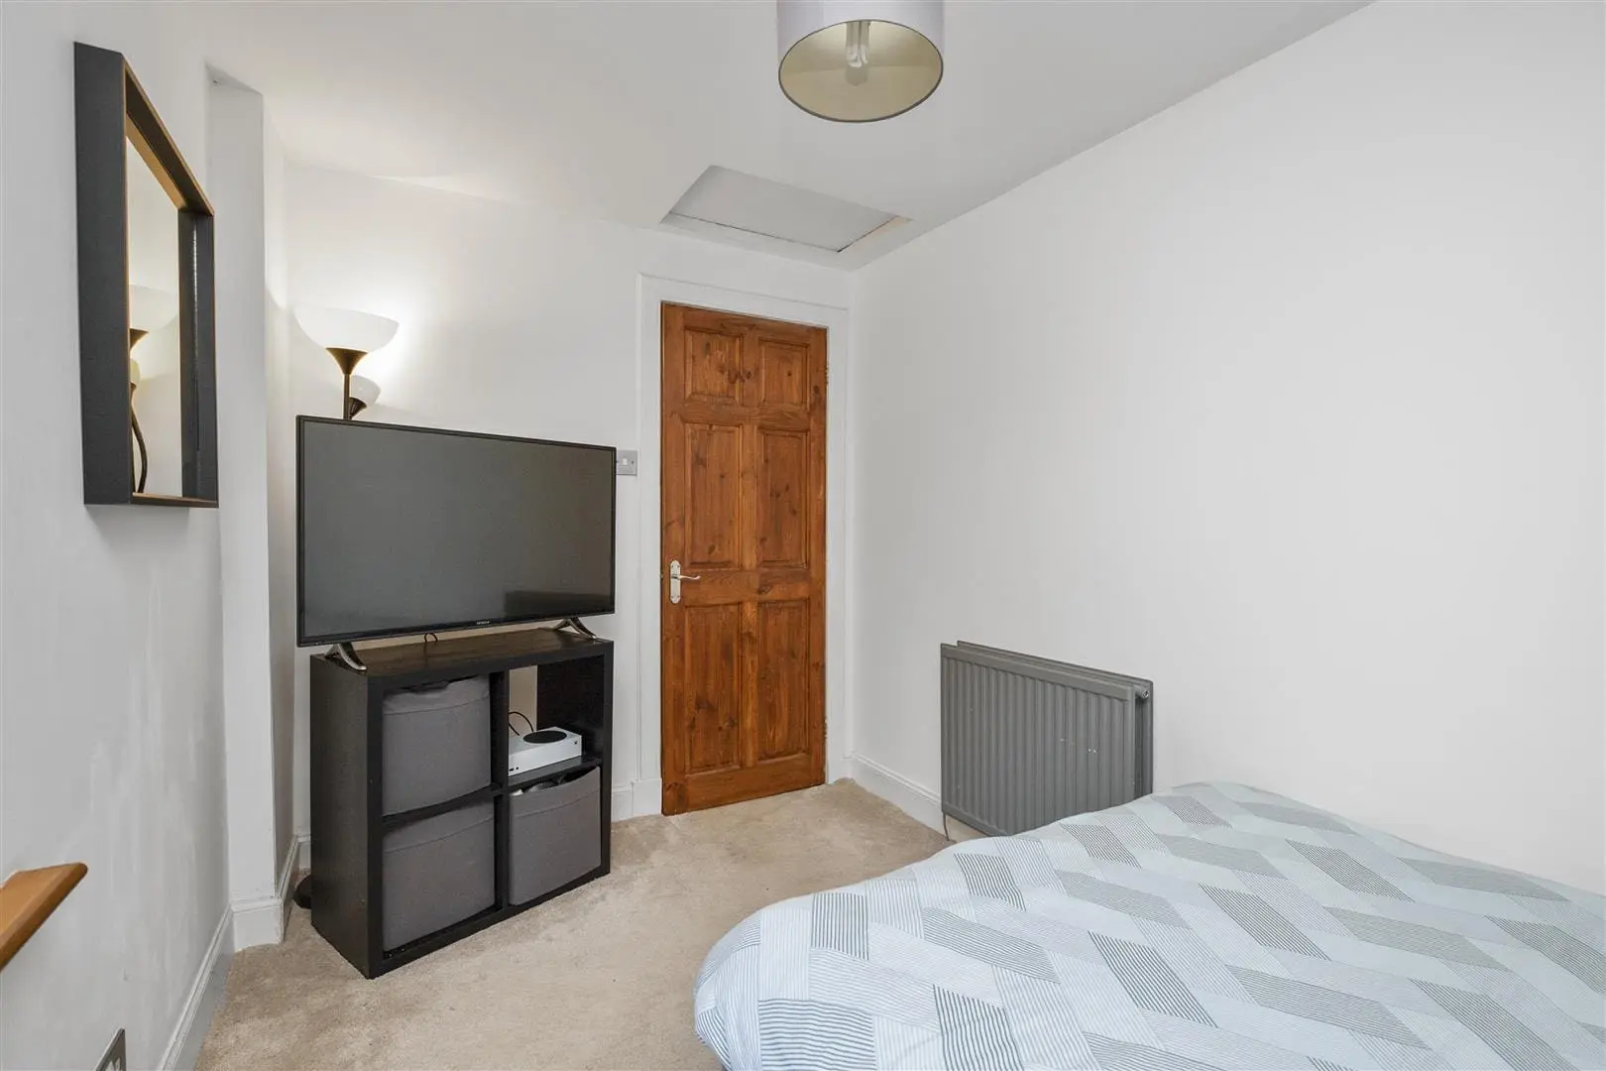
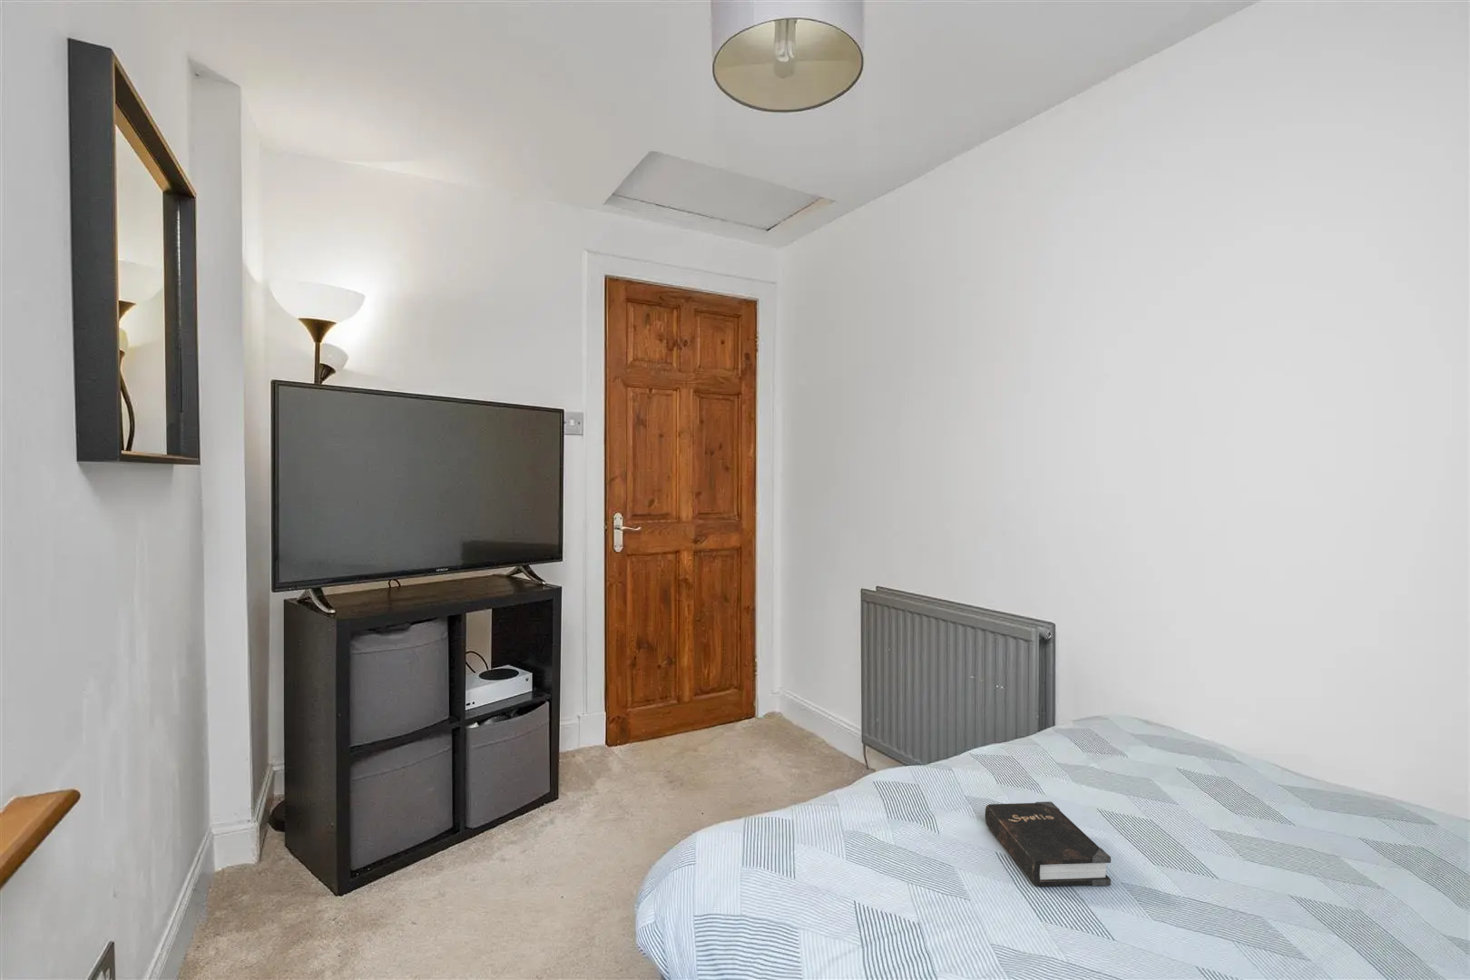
+ hardback book (1042, 840)
